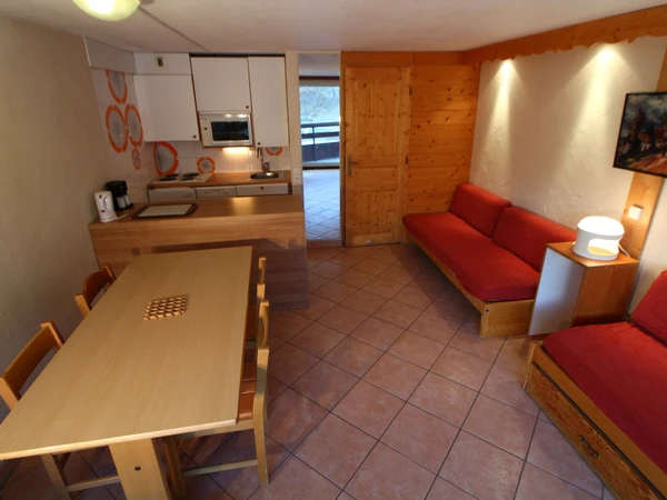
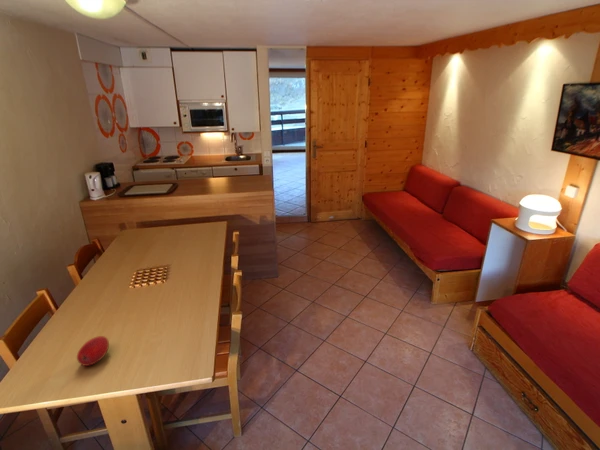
+ fruit (93, 349)
